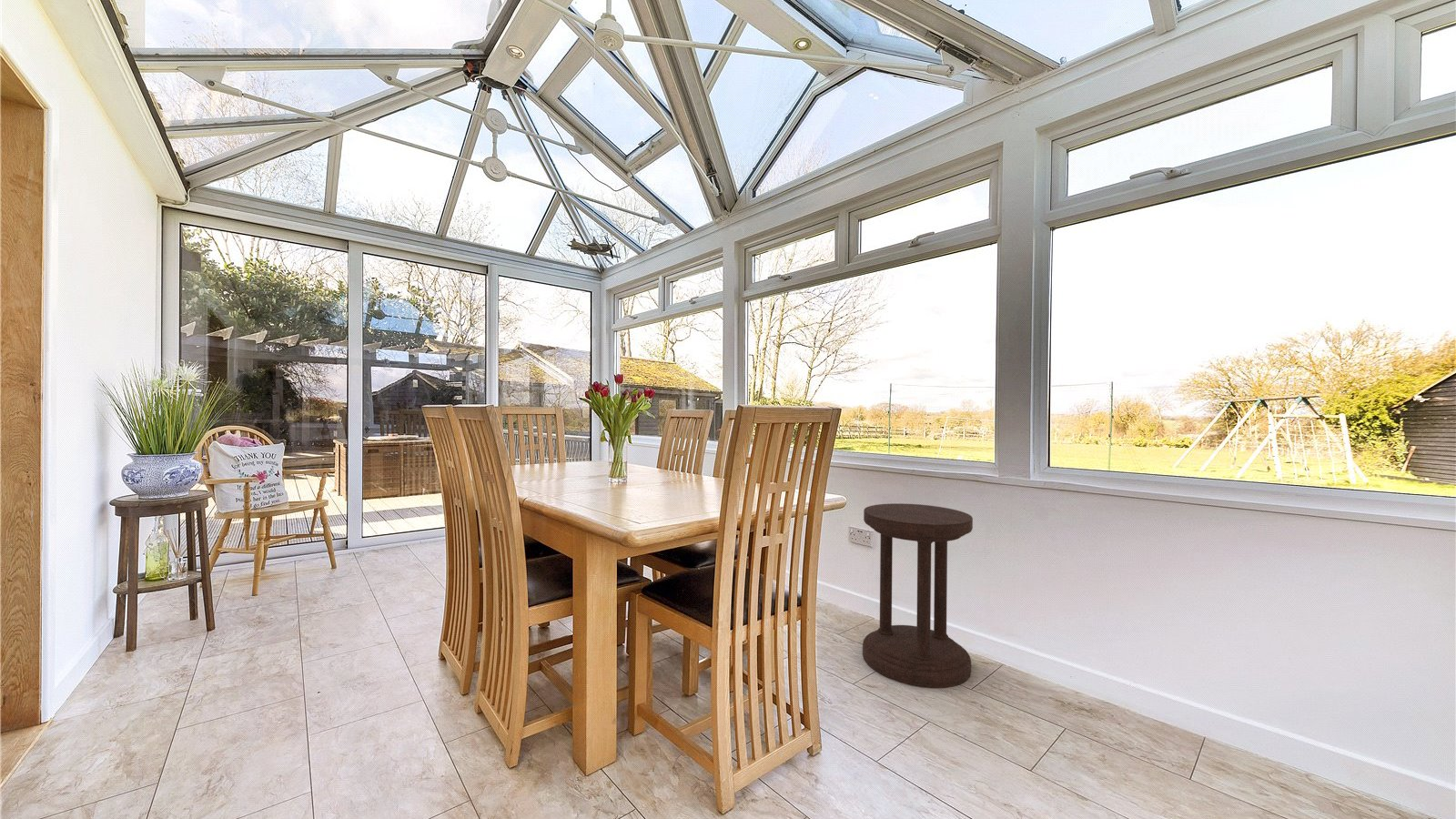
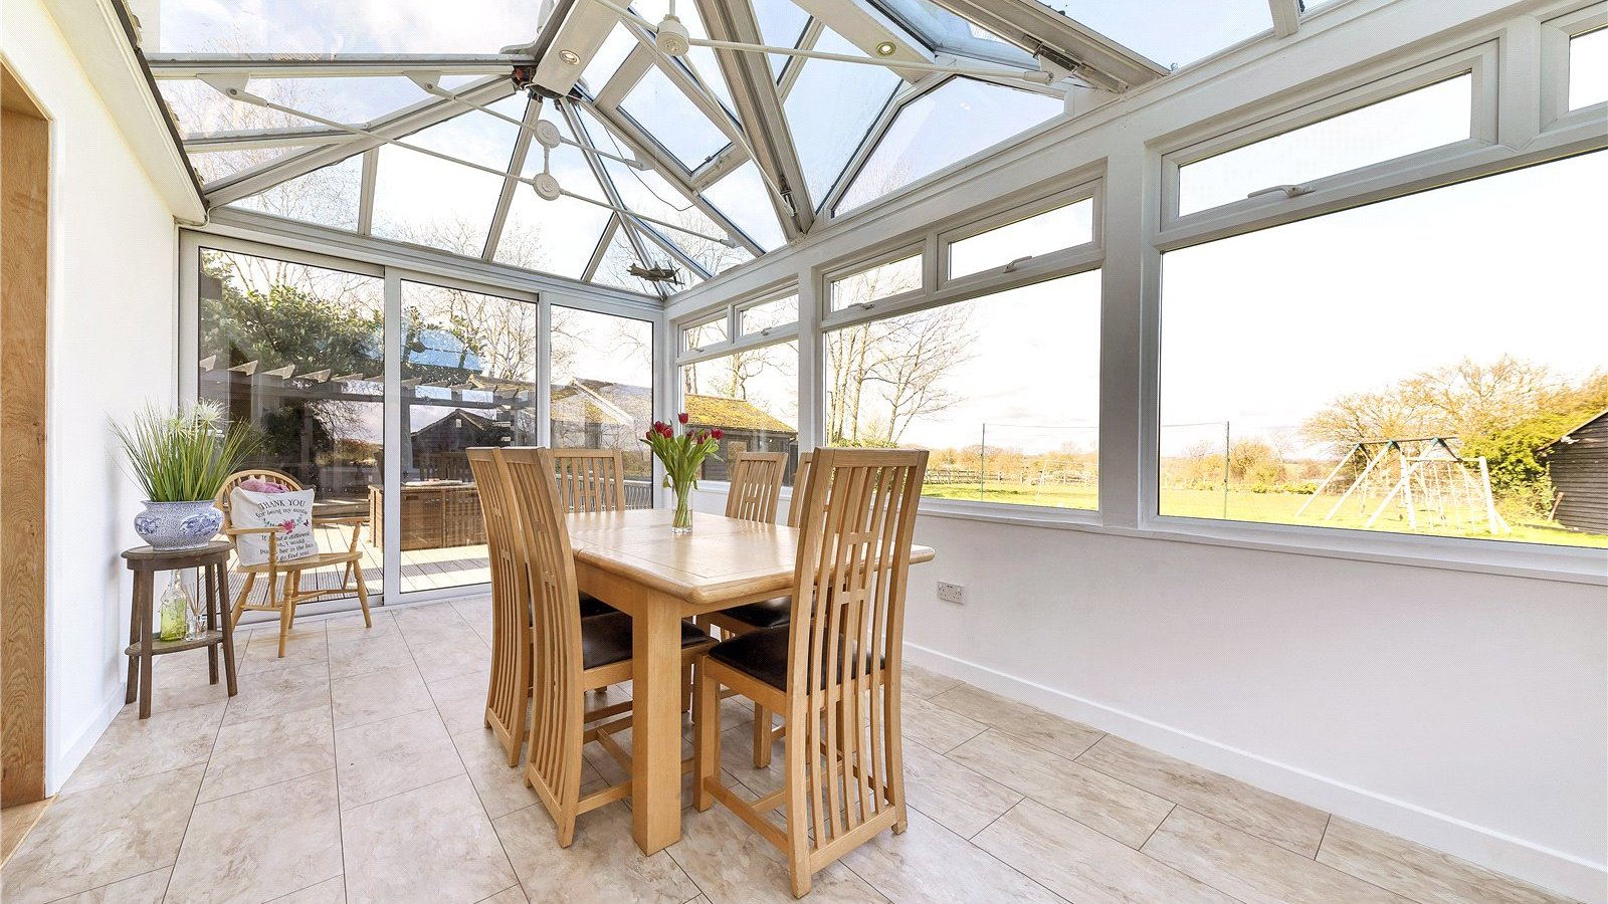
- side table (917, 586)
